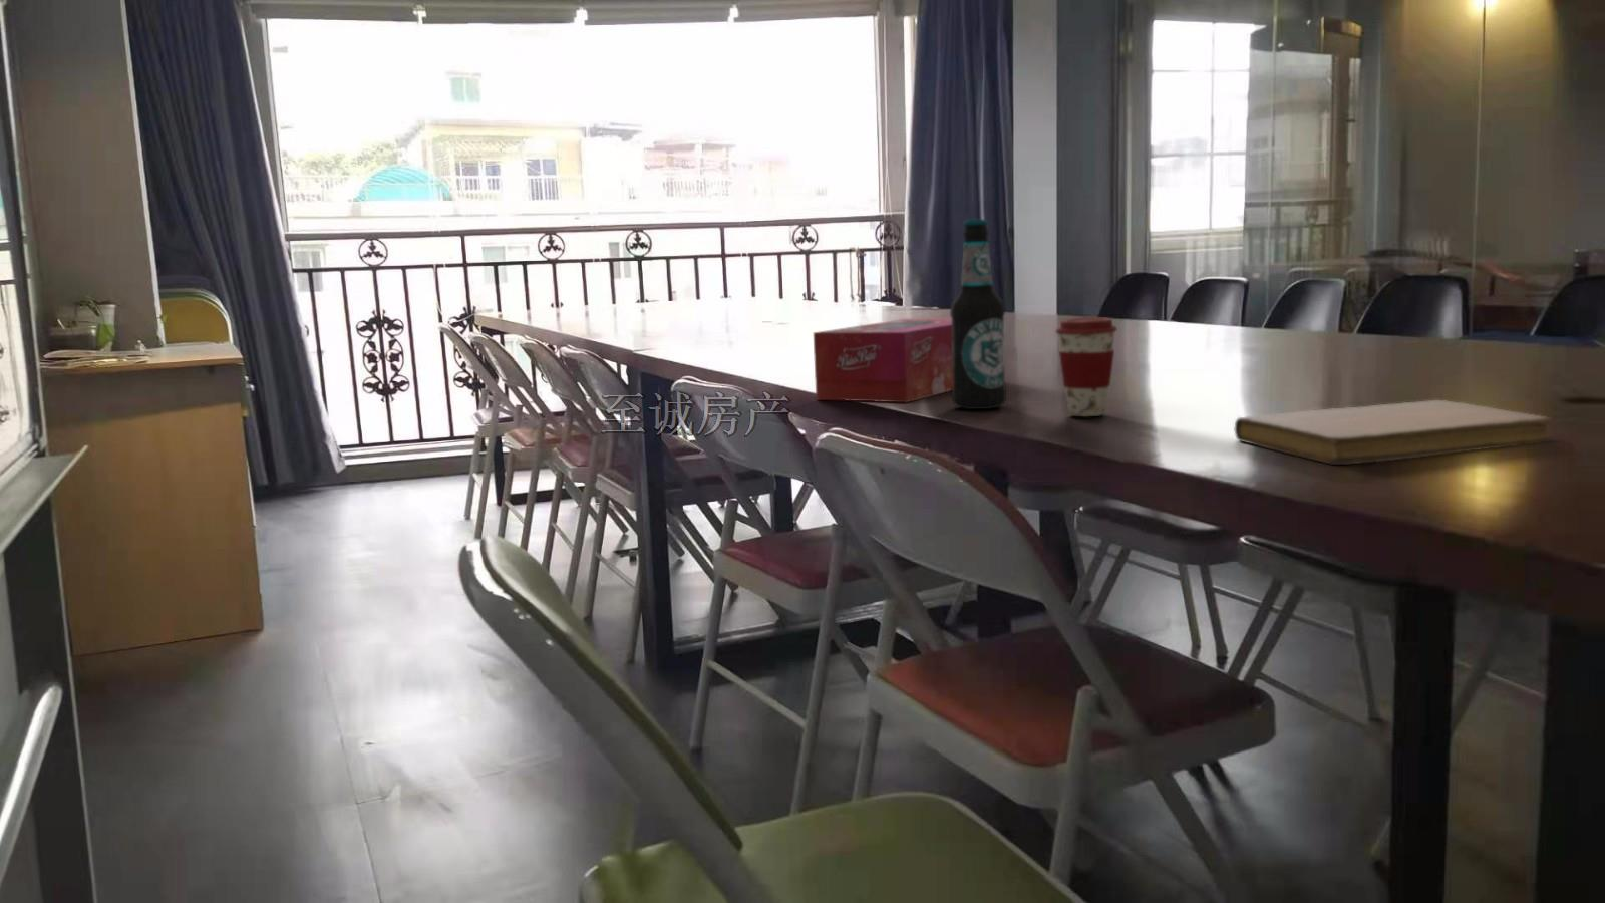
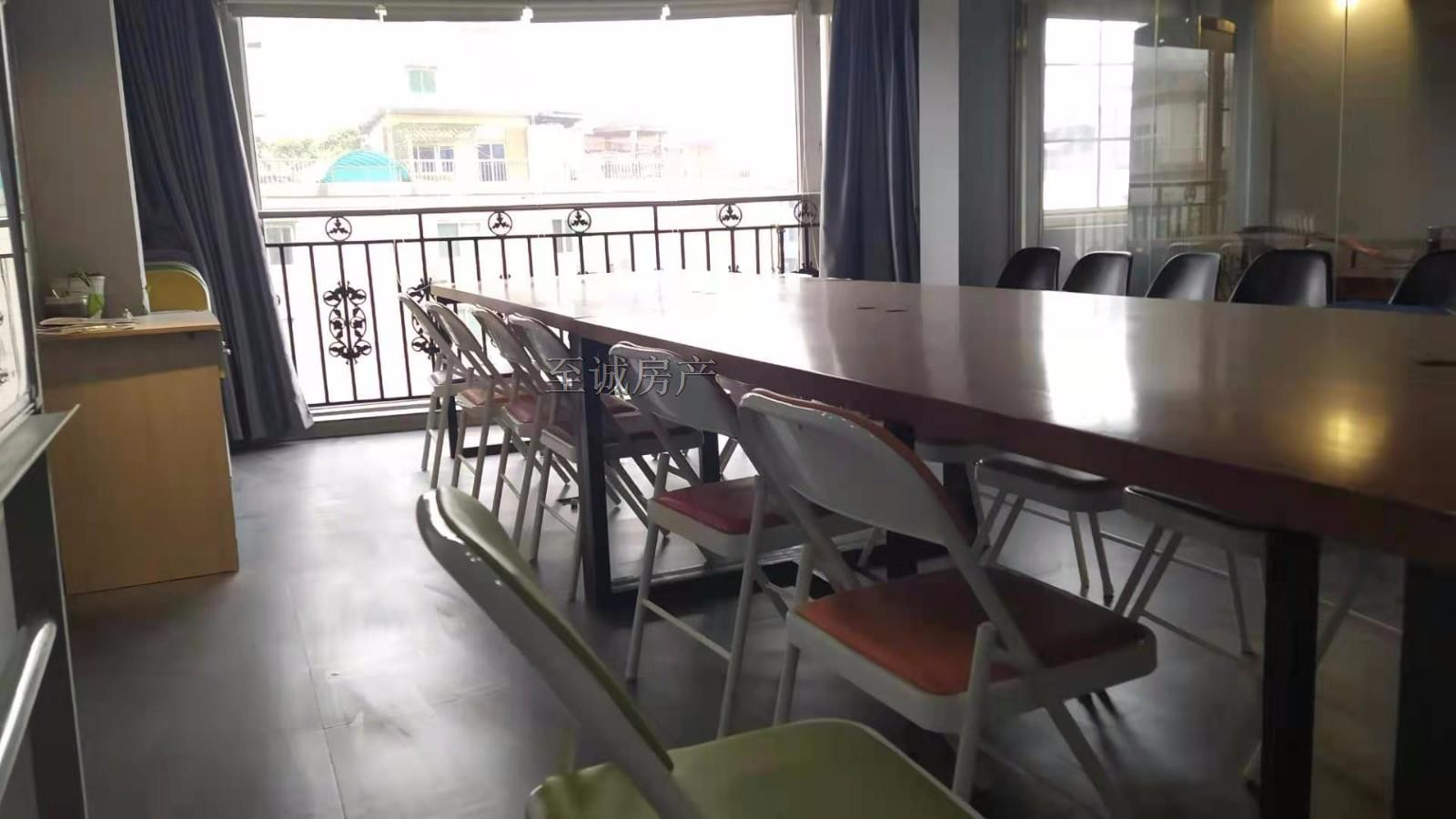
- coffee cup (1087, 366)
- notebook (1388, 429)
- bottle (977, 314)
- tissue box (906, 357)
